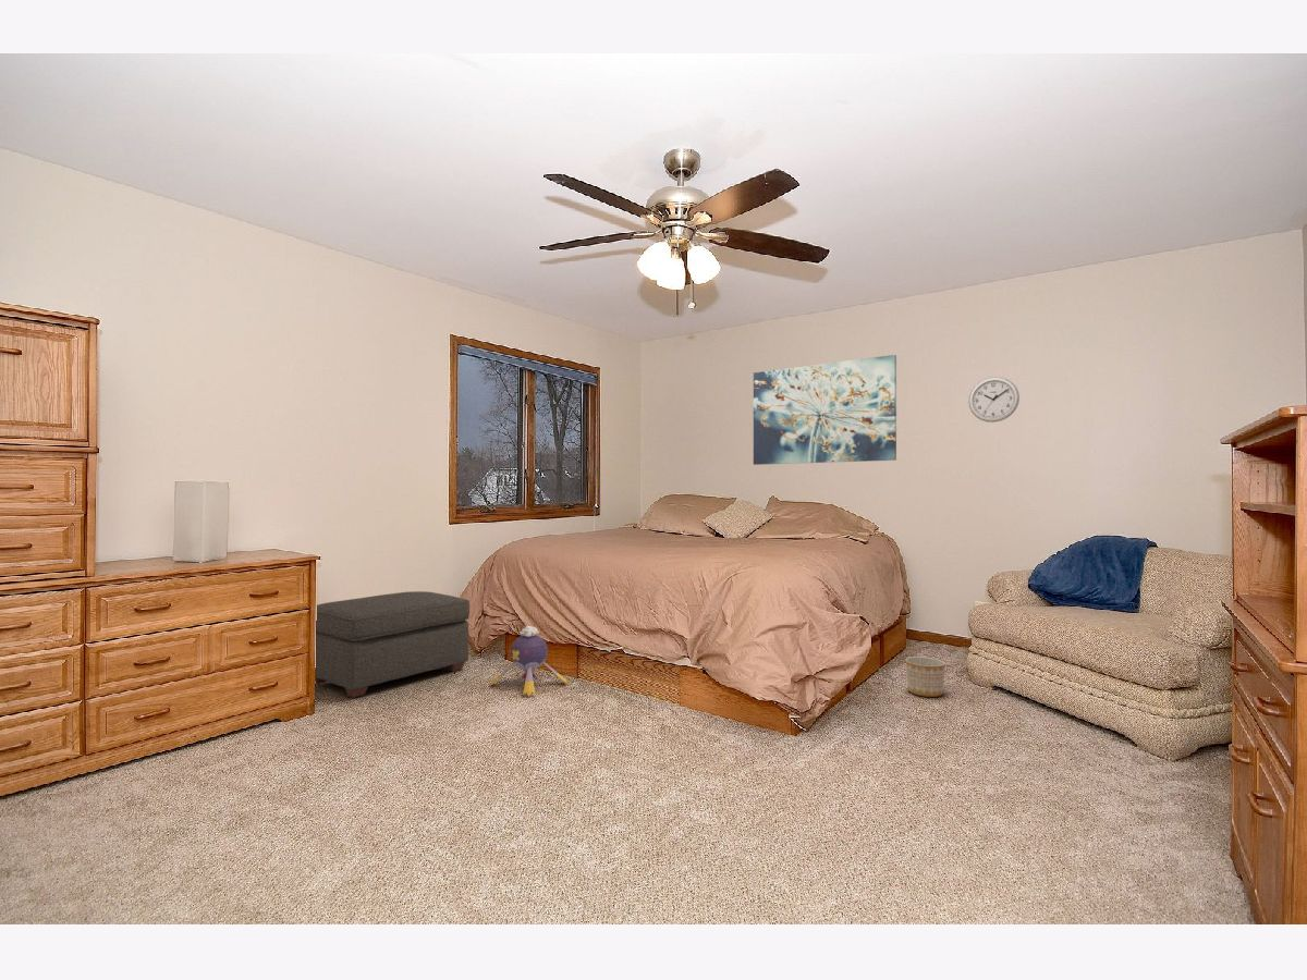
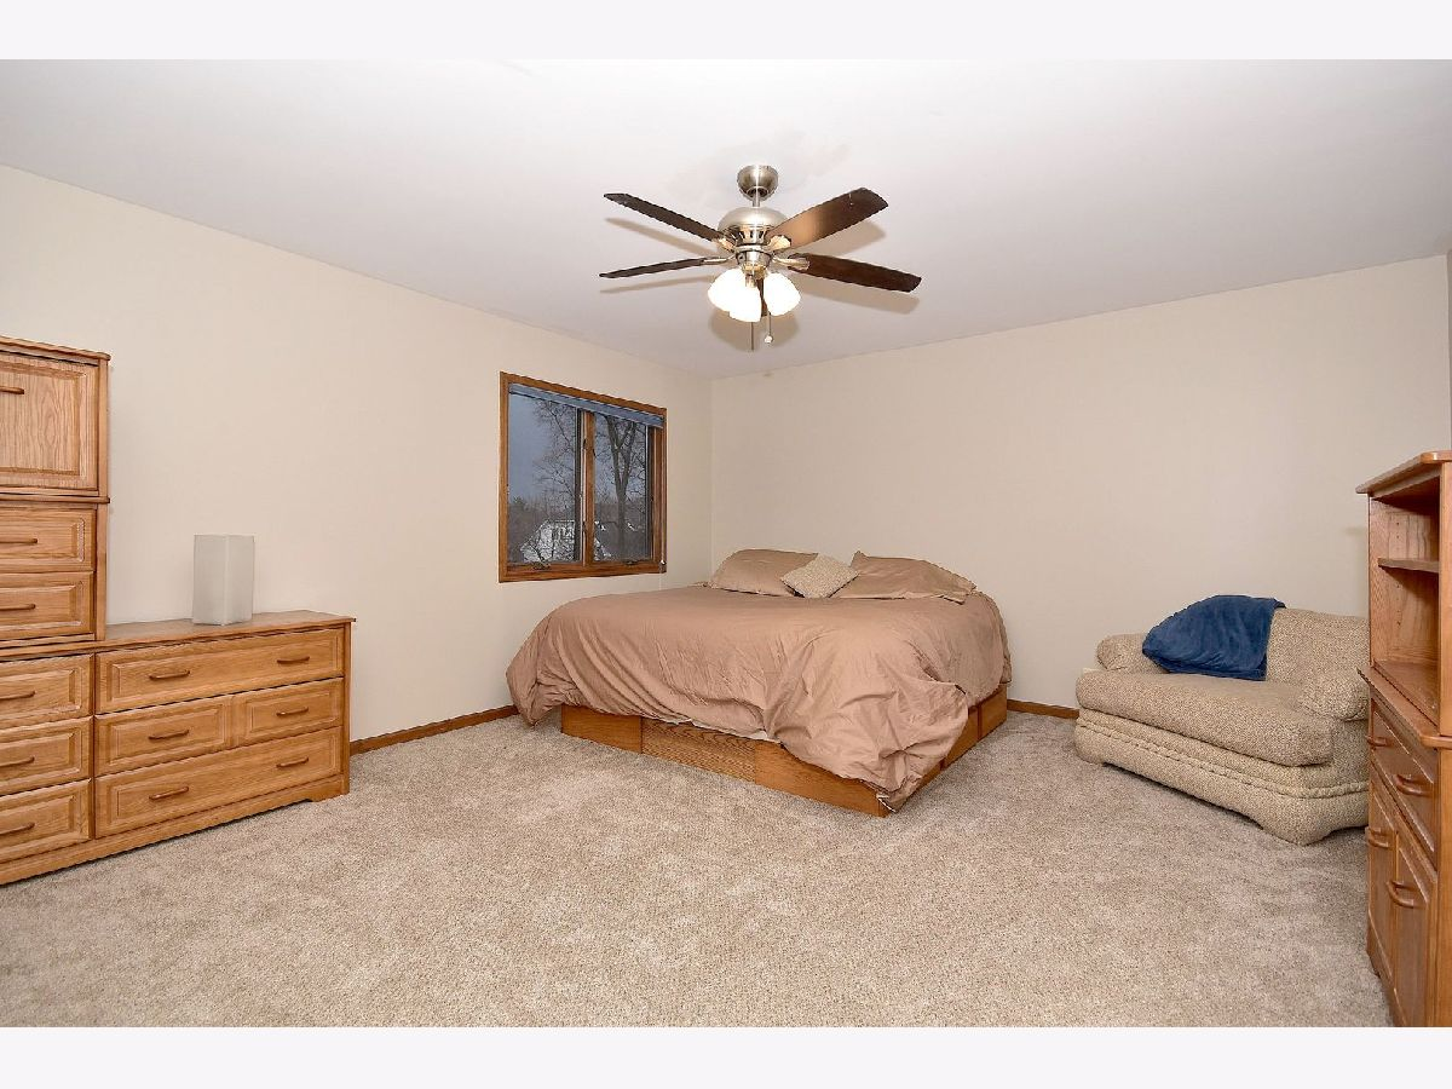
- ottoman (390, 636)
- plush toy (529, 654)
- wall clock (992, 399)
- wall art (819, 413)
- planter (925, 676)
